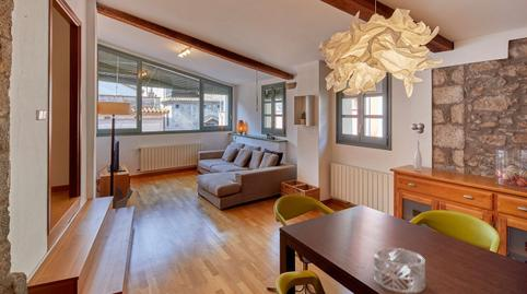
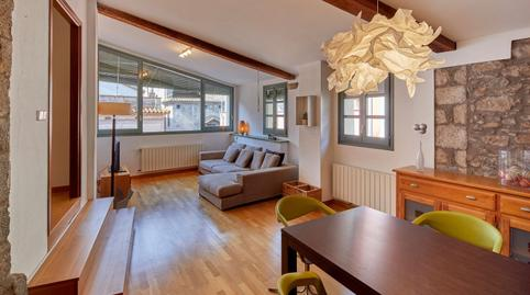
- decorative bowl (398, 268)
